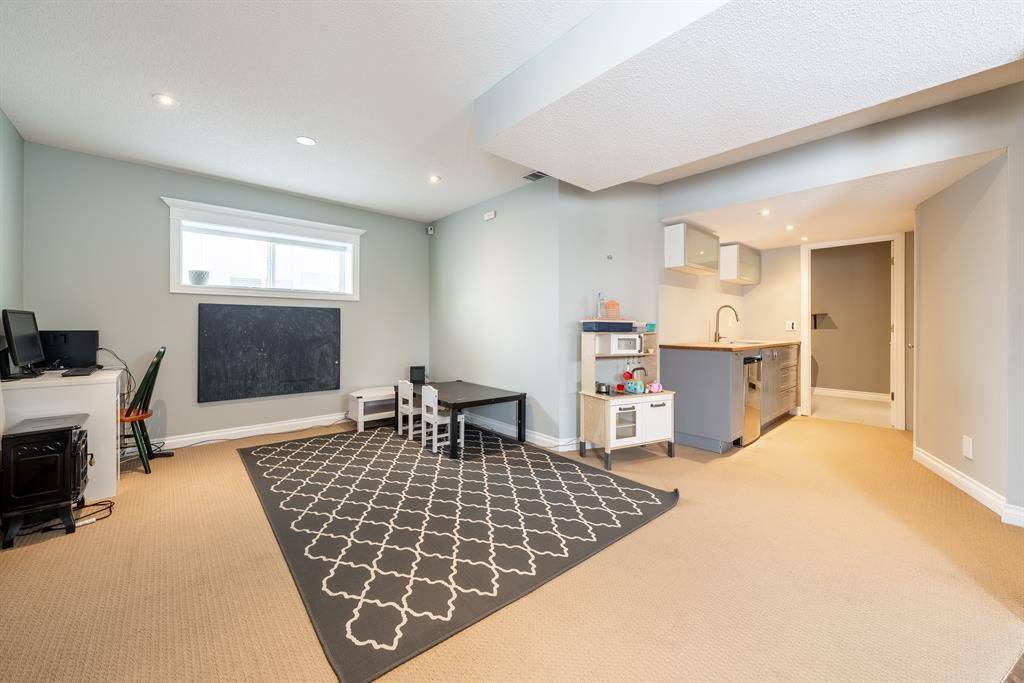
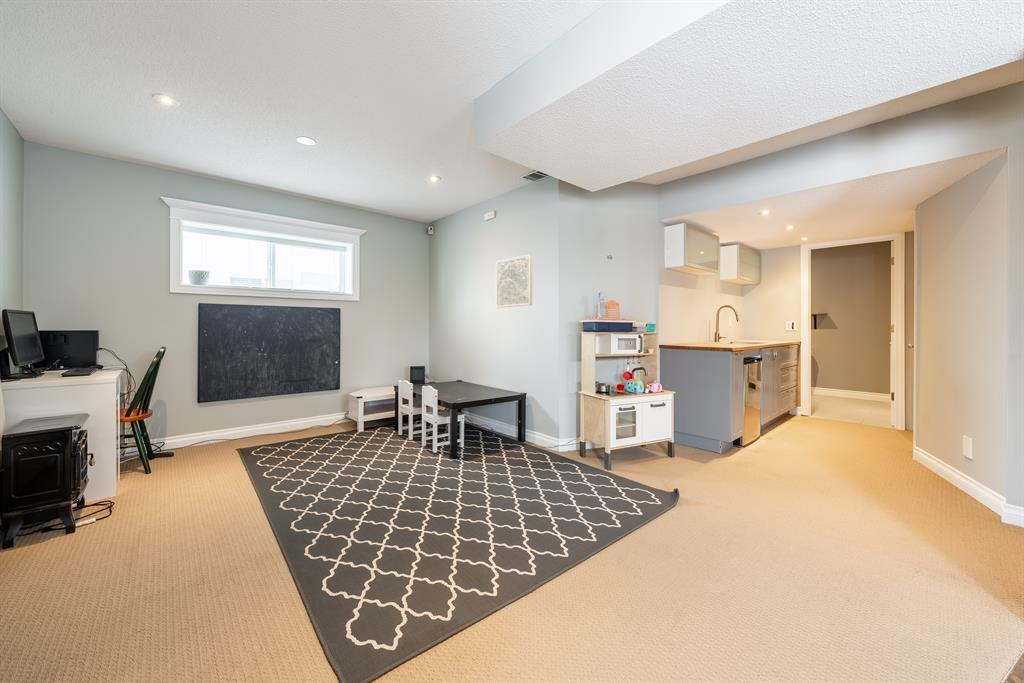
+ wall art (513, 282)
